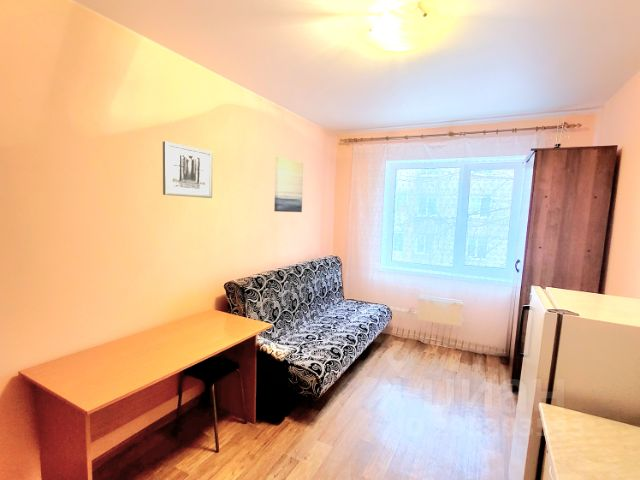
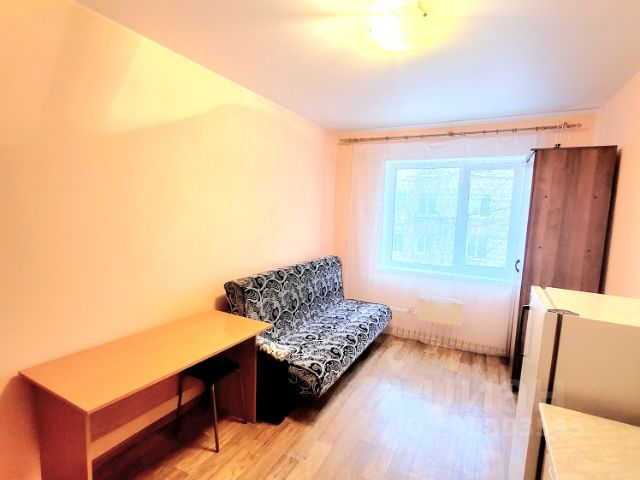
- wall art (189, 172)
- wall art (289, 186)
